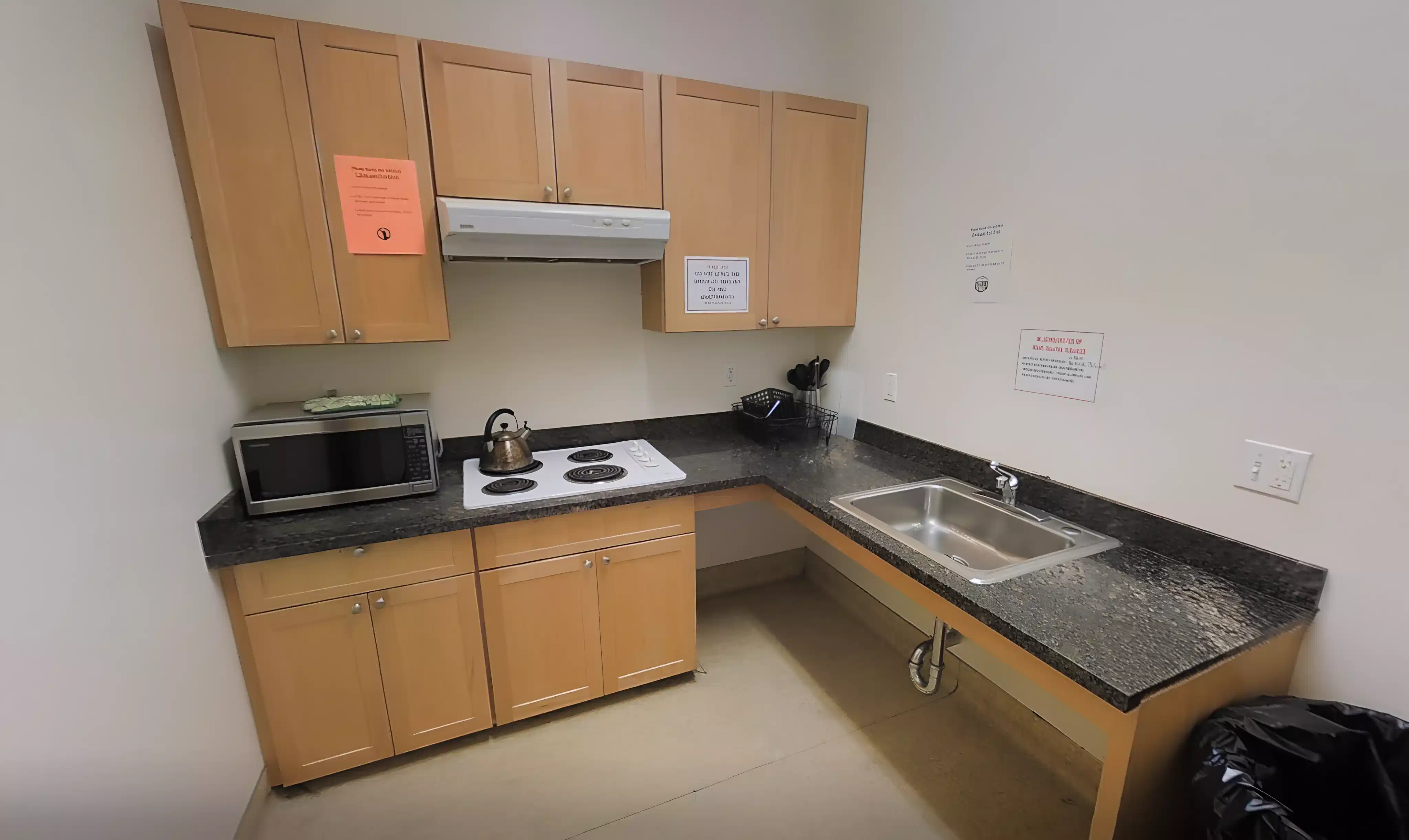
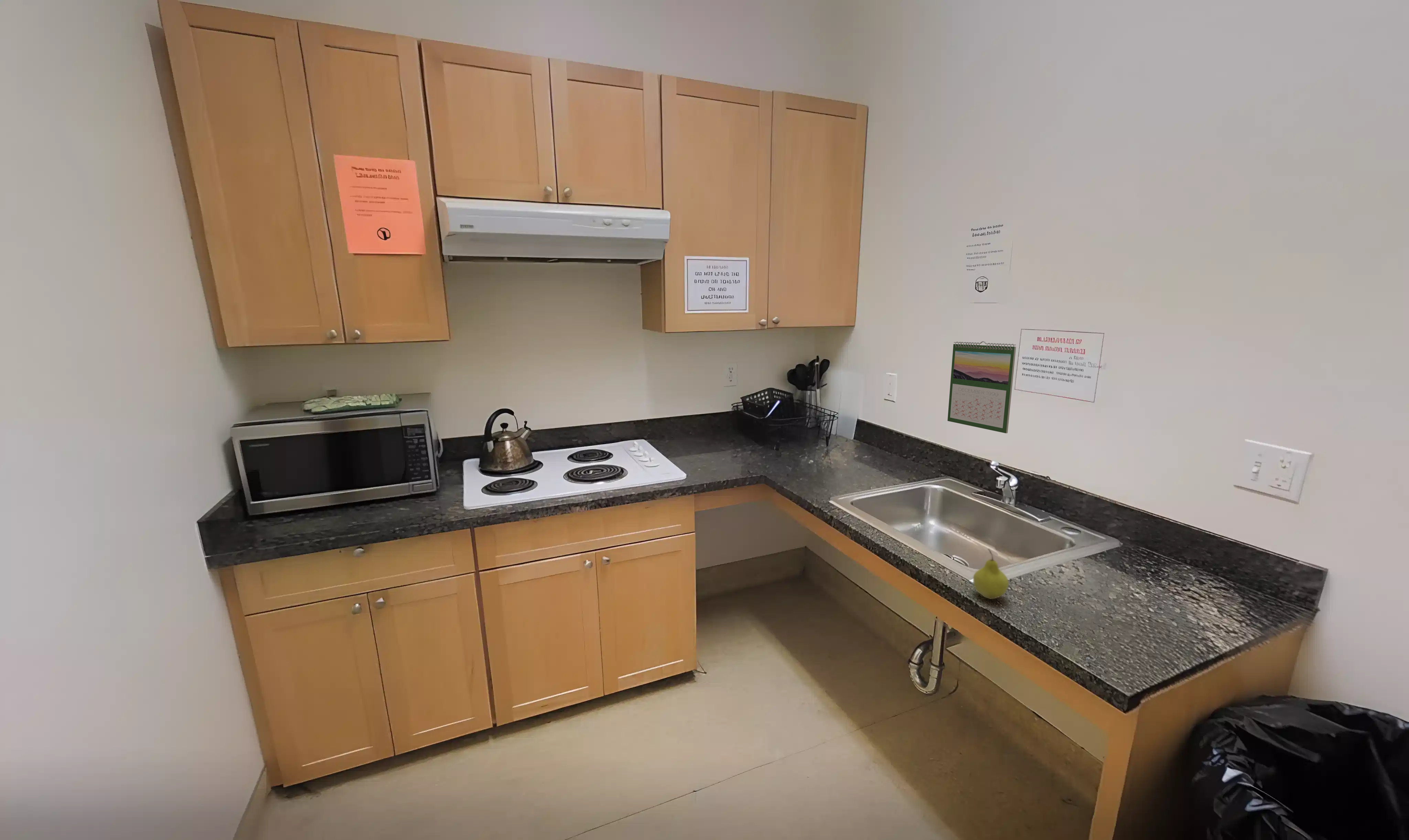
+ calendar (979, 385)
+ fruit (992, 572)
